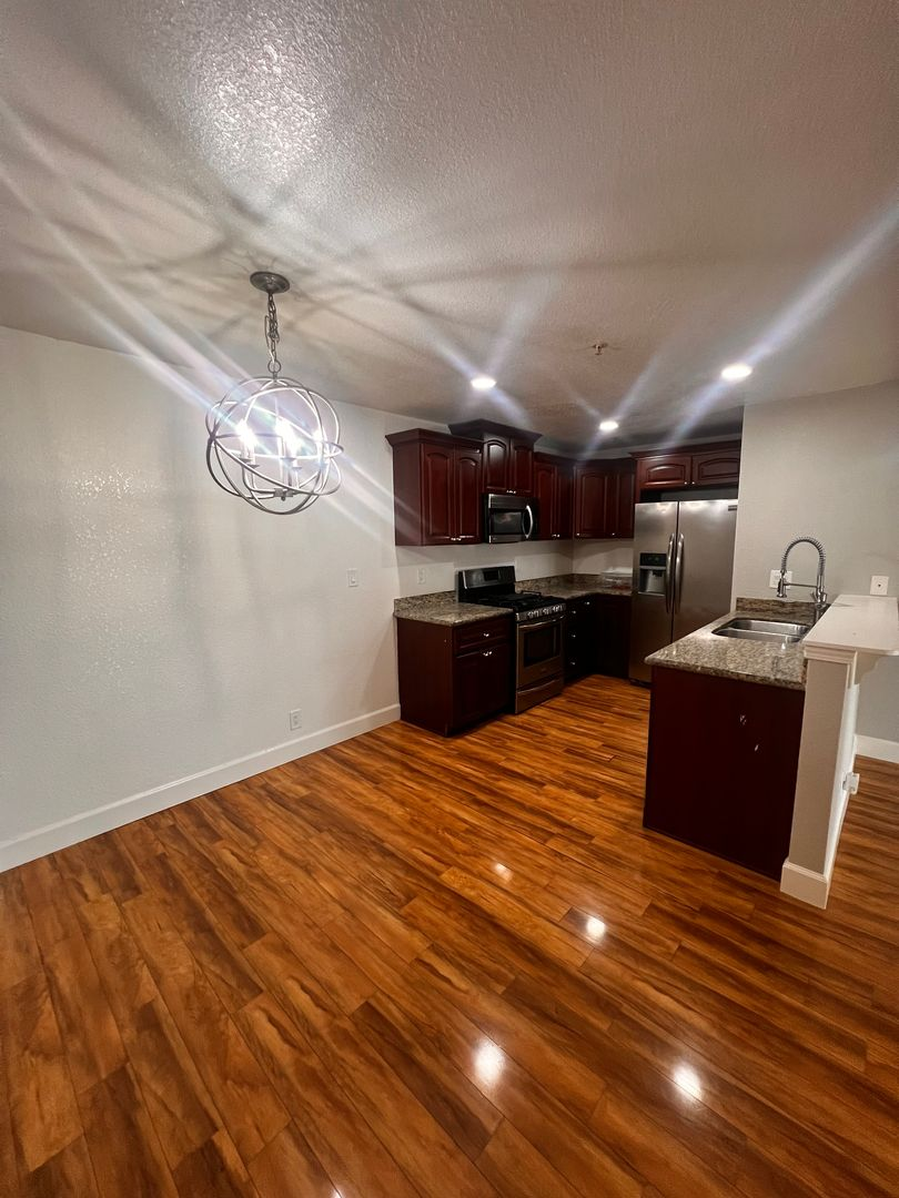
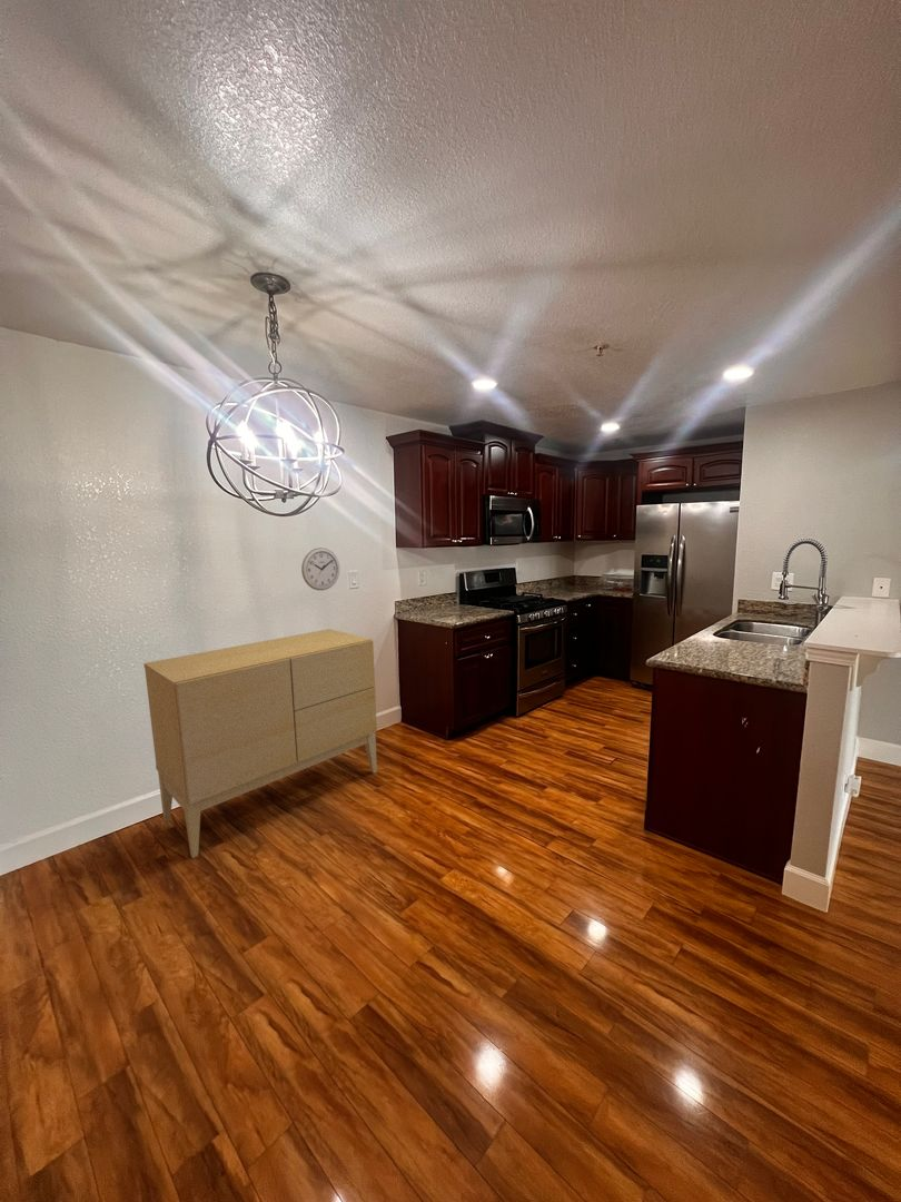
+ wall clock (321, 569)
+ sideboard (274, 723)
